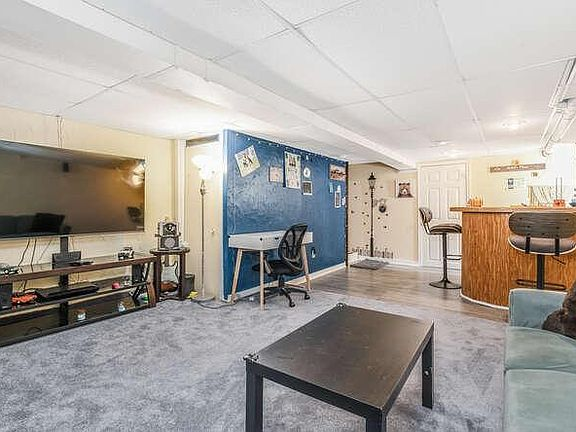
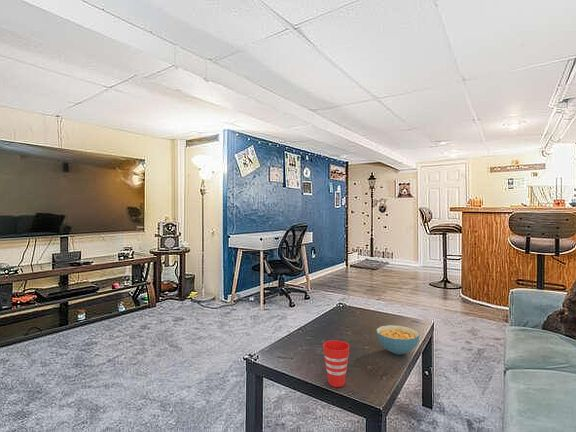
+ cereal bowl (397, 342)
+ cup (336, 364)
